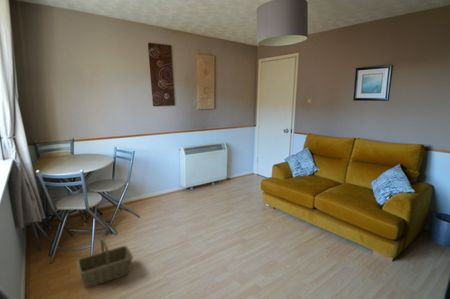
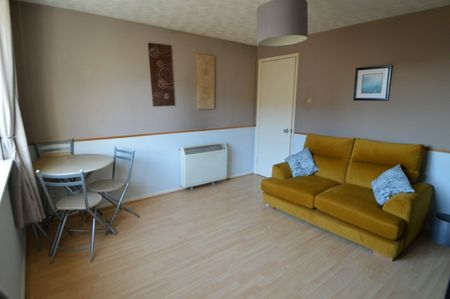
- basket (105, 258)
